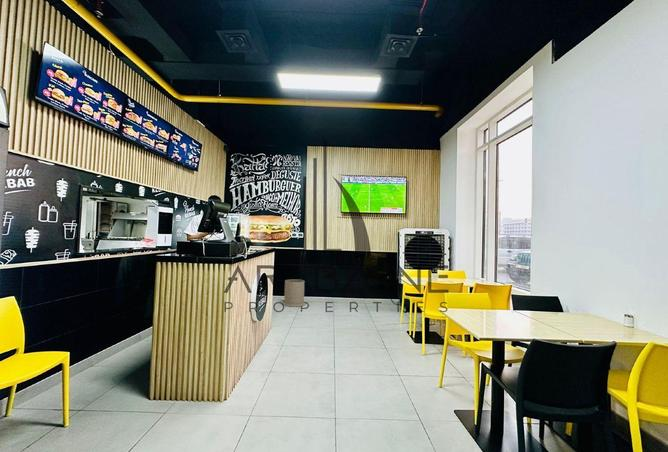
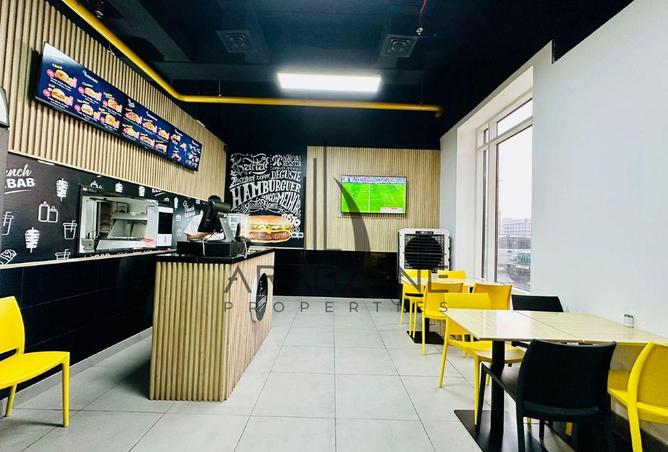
- trash can (294, 292)
